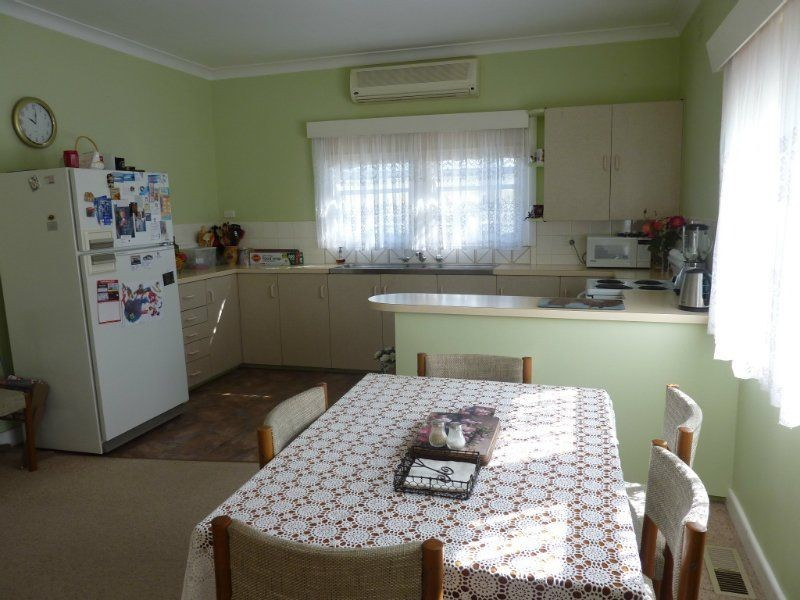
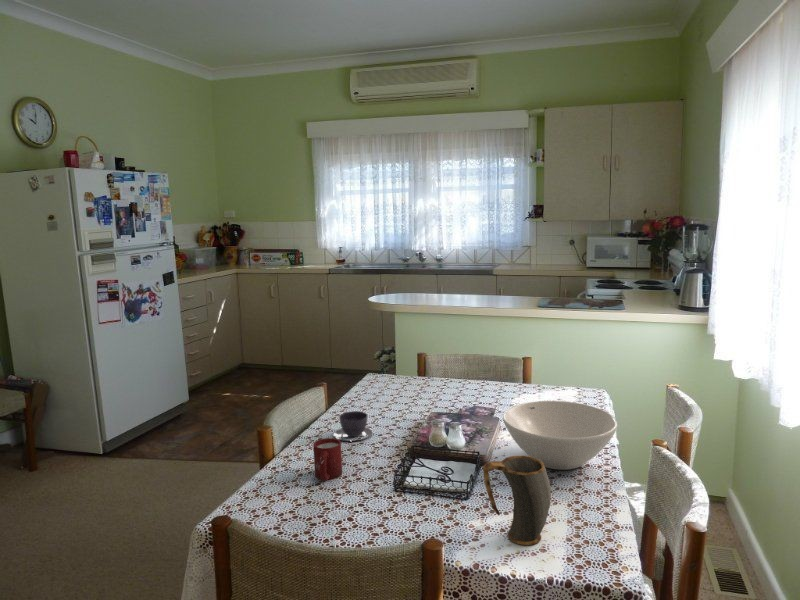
+ cup (326, 461)
+ mug (516, 500)
+ bowl (558, 439)
+ teacup (353, 425)
